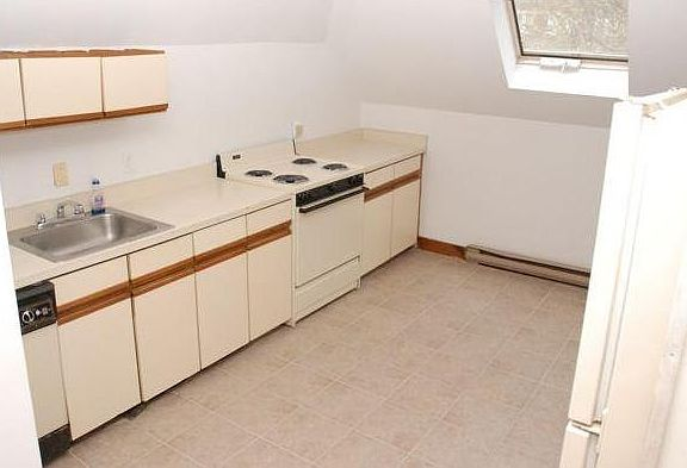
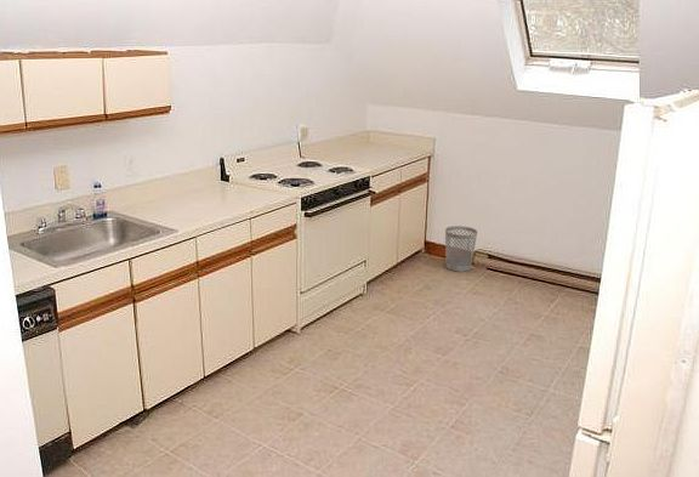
+ wastebasket (459, 249)
